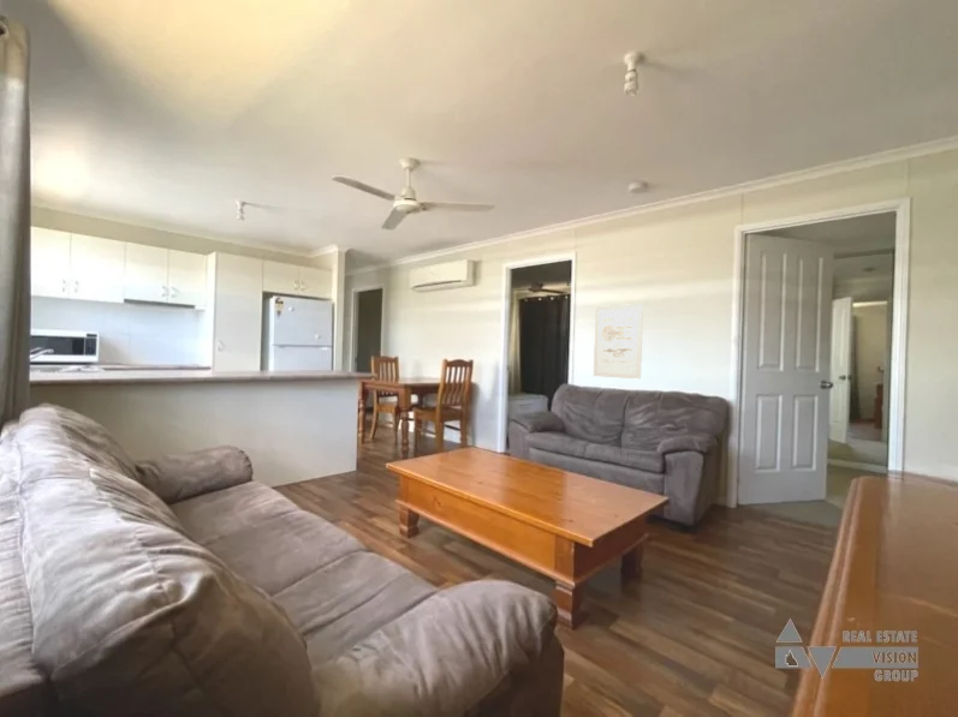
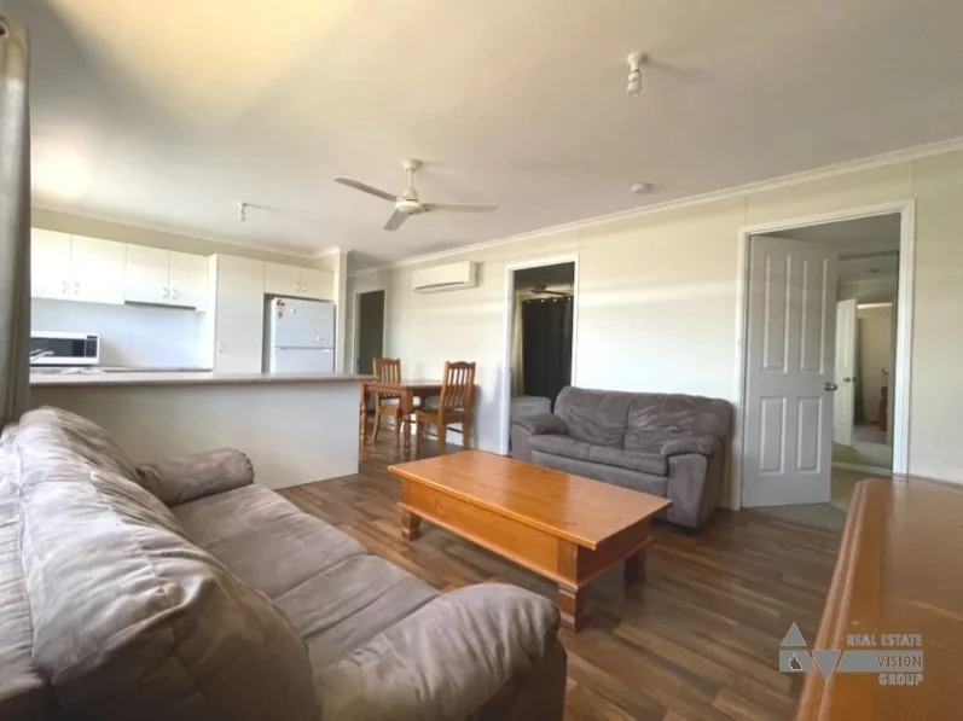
- wall art (617, 341)
